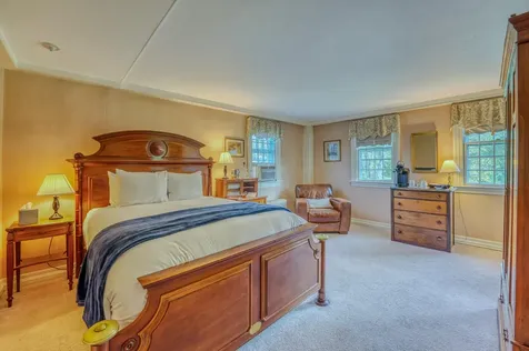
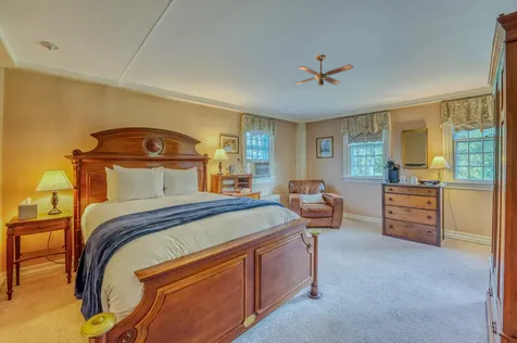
+ ceiling fan (320, 71)
